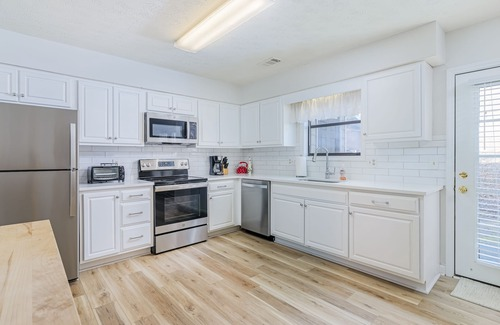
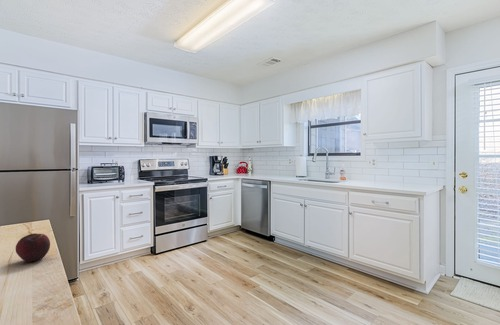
+ fruit (33, 247)
